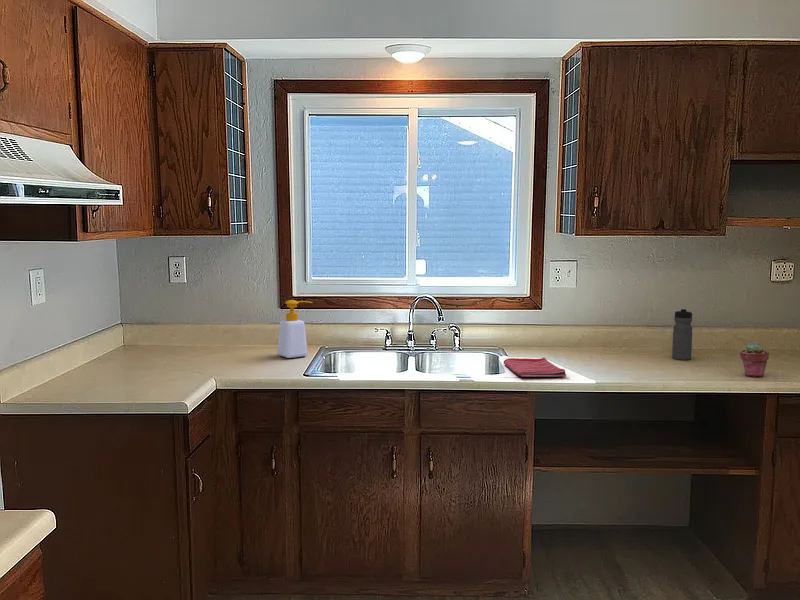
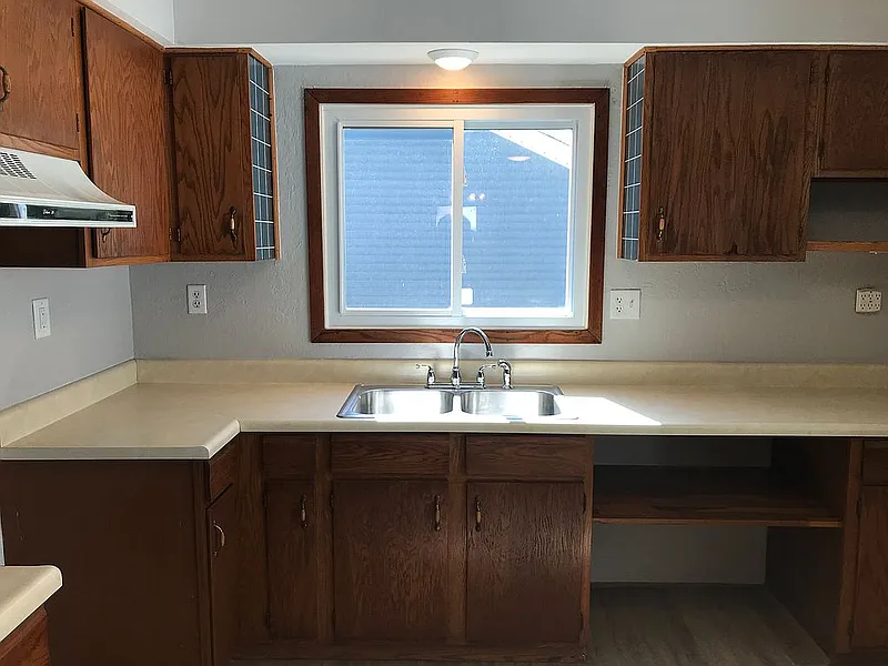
- water bottle (682, 333)
- potted succulent (754, 358)
- soap bottle (297, 327)
- dish towel (533, 367)
